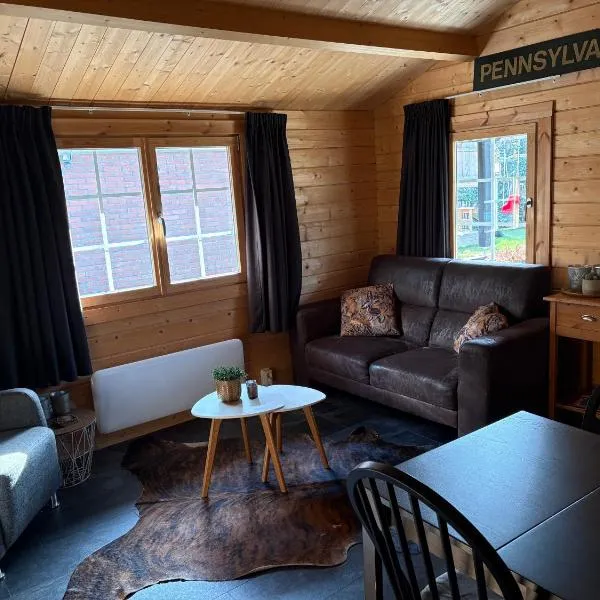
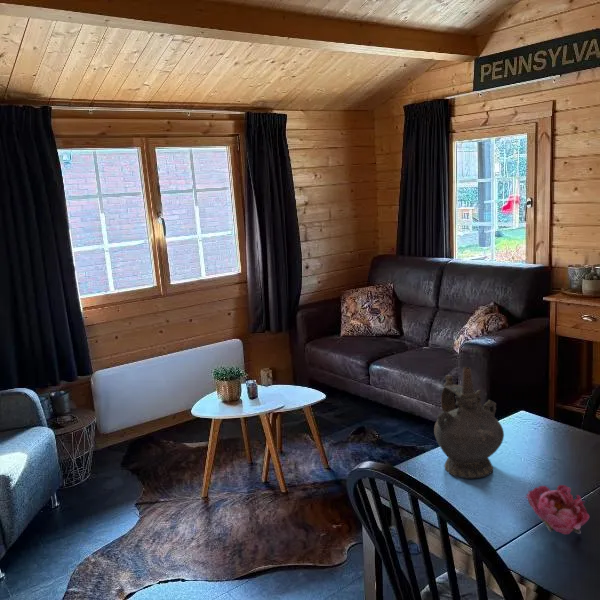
+ flower (558, 511)
+ ceremonial vessel (465, 417)
